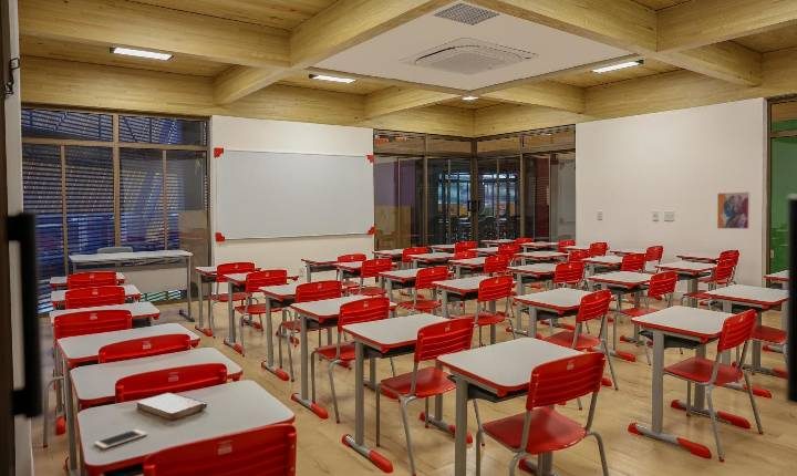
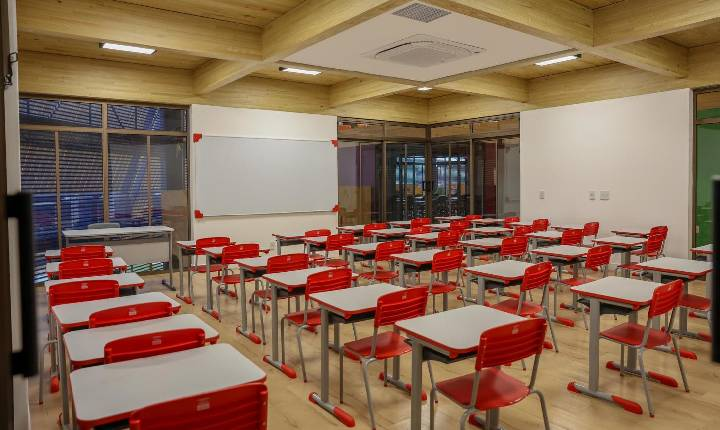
- cell phone (121, 438)
- book (172, 405)
- wall art (733, 210)
